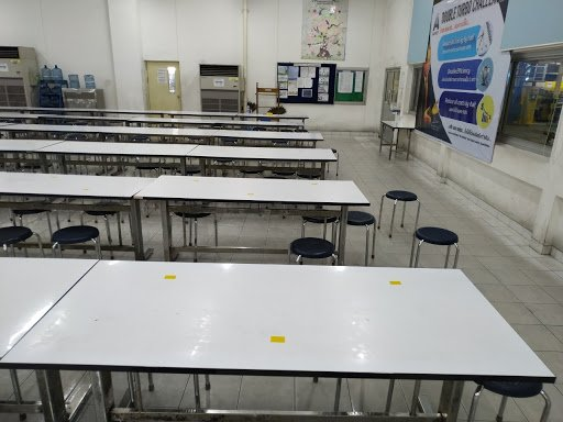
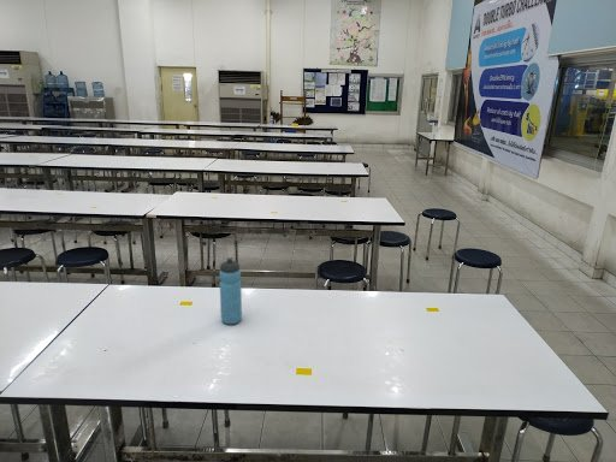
+ water bottle (230, 290)
